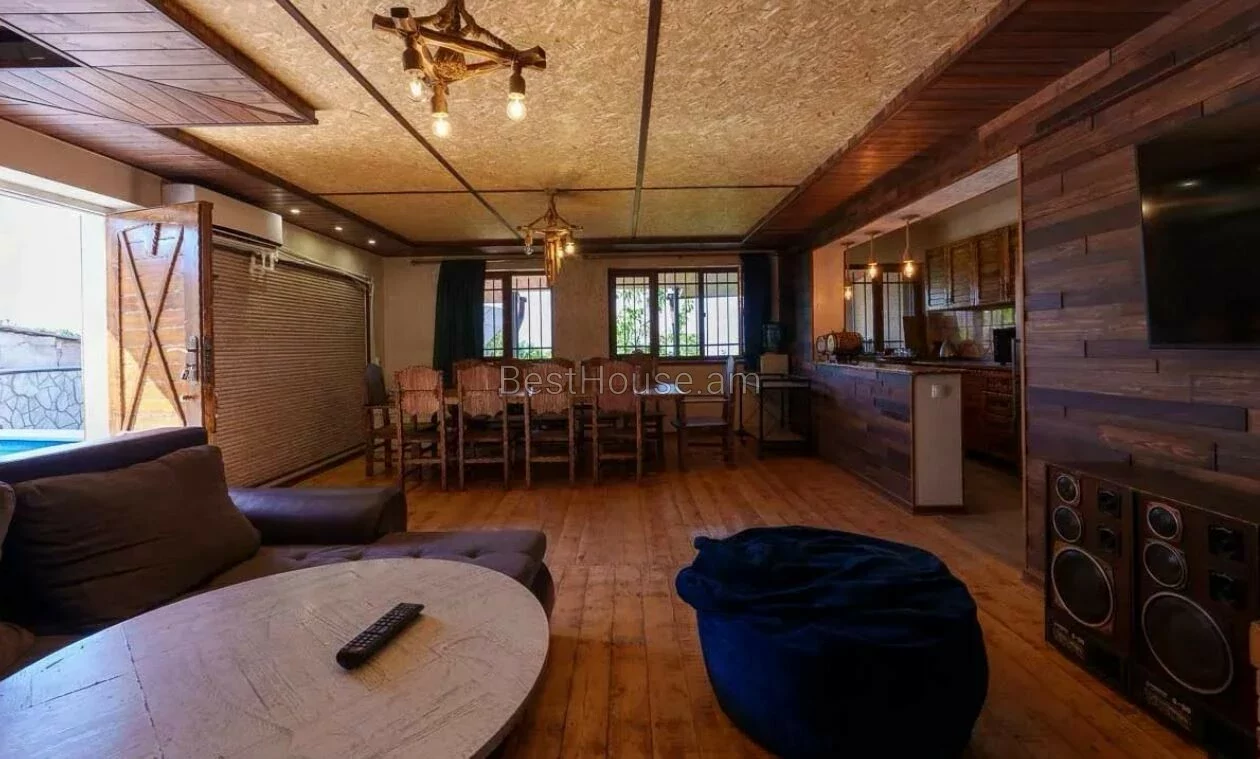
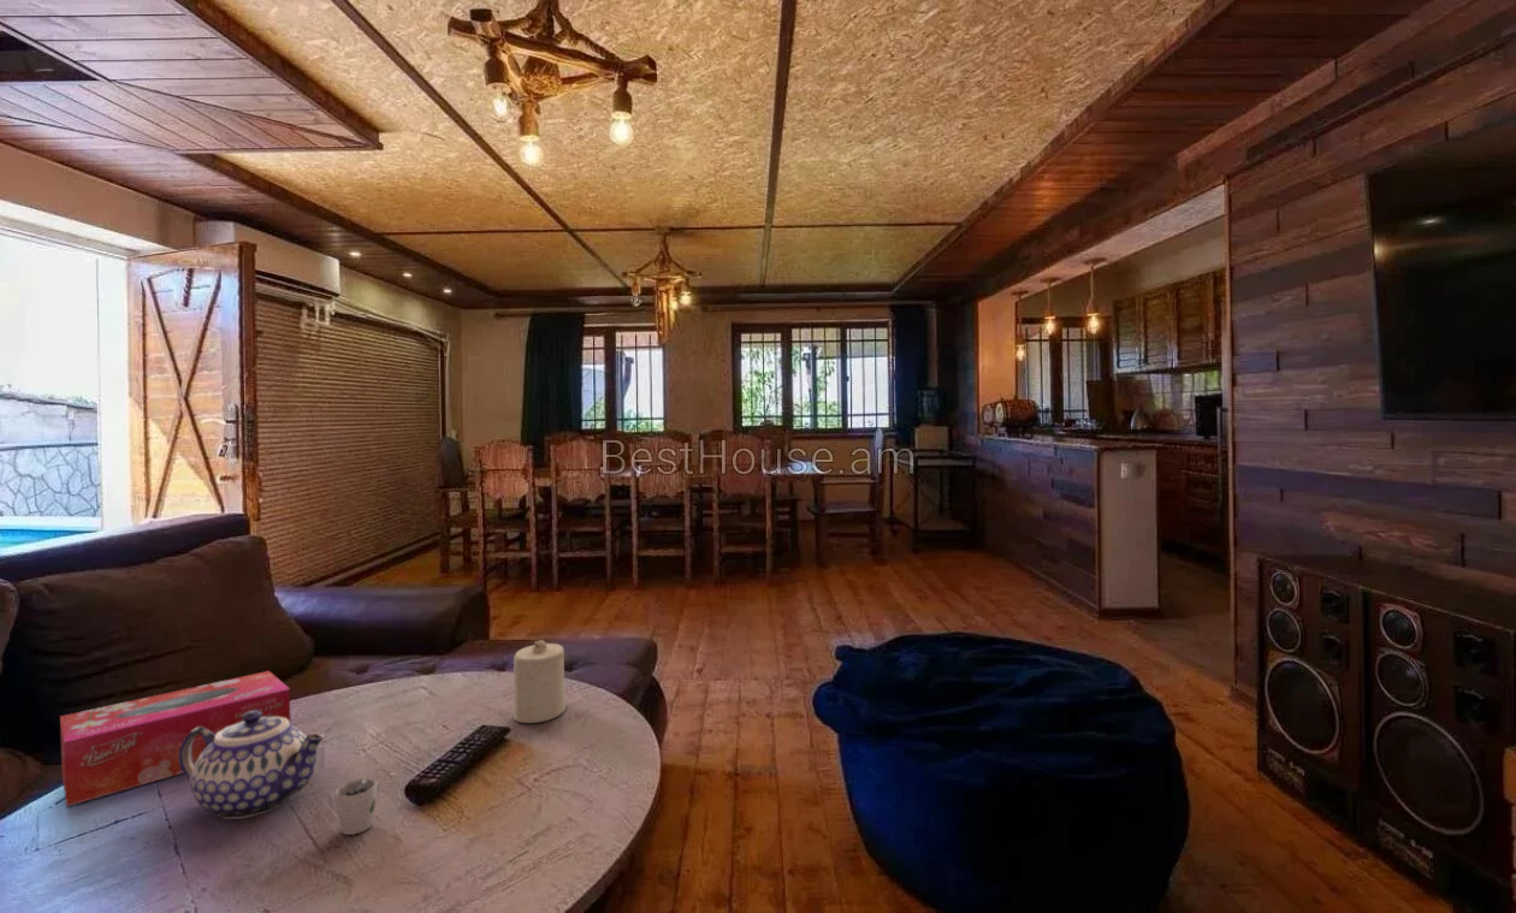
+ teapot (253, 757)
+ candle (539, 675)
+ tissue box (180, 729)
+ cup (360, 789)
